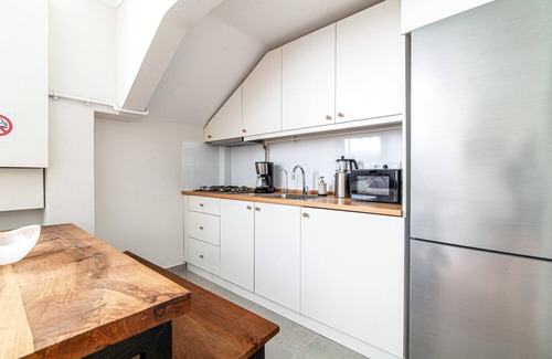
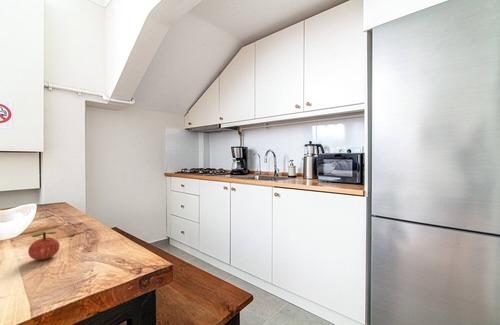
+ apple (44, 245)
